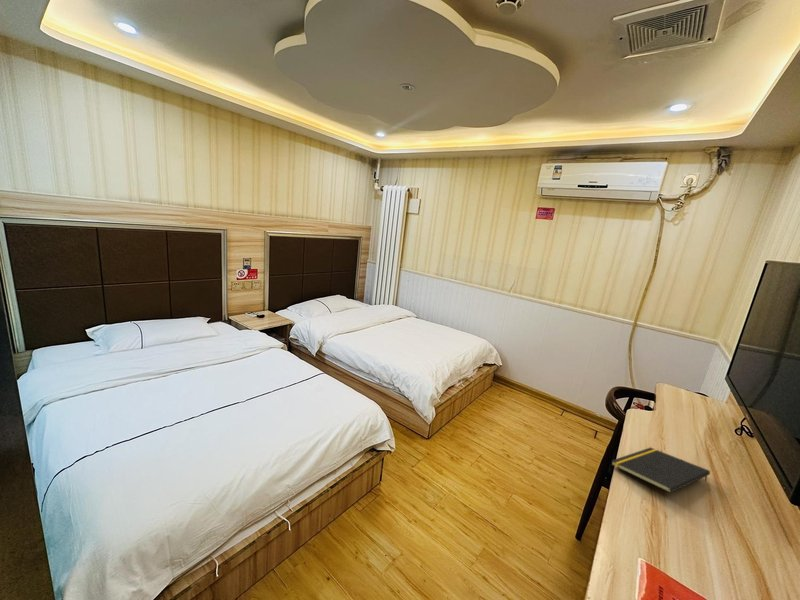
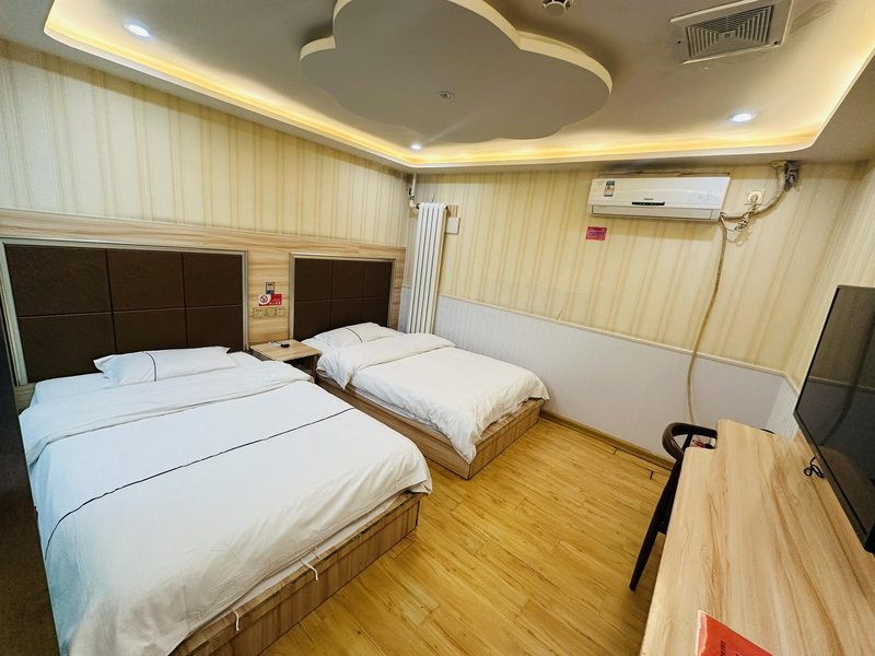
- notepad (659, 467)
